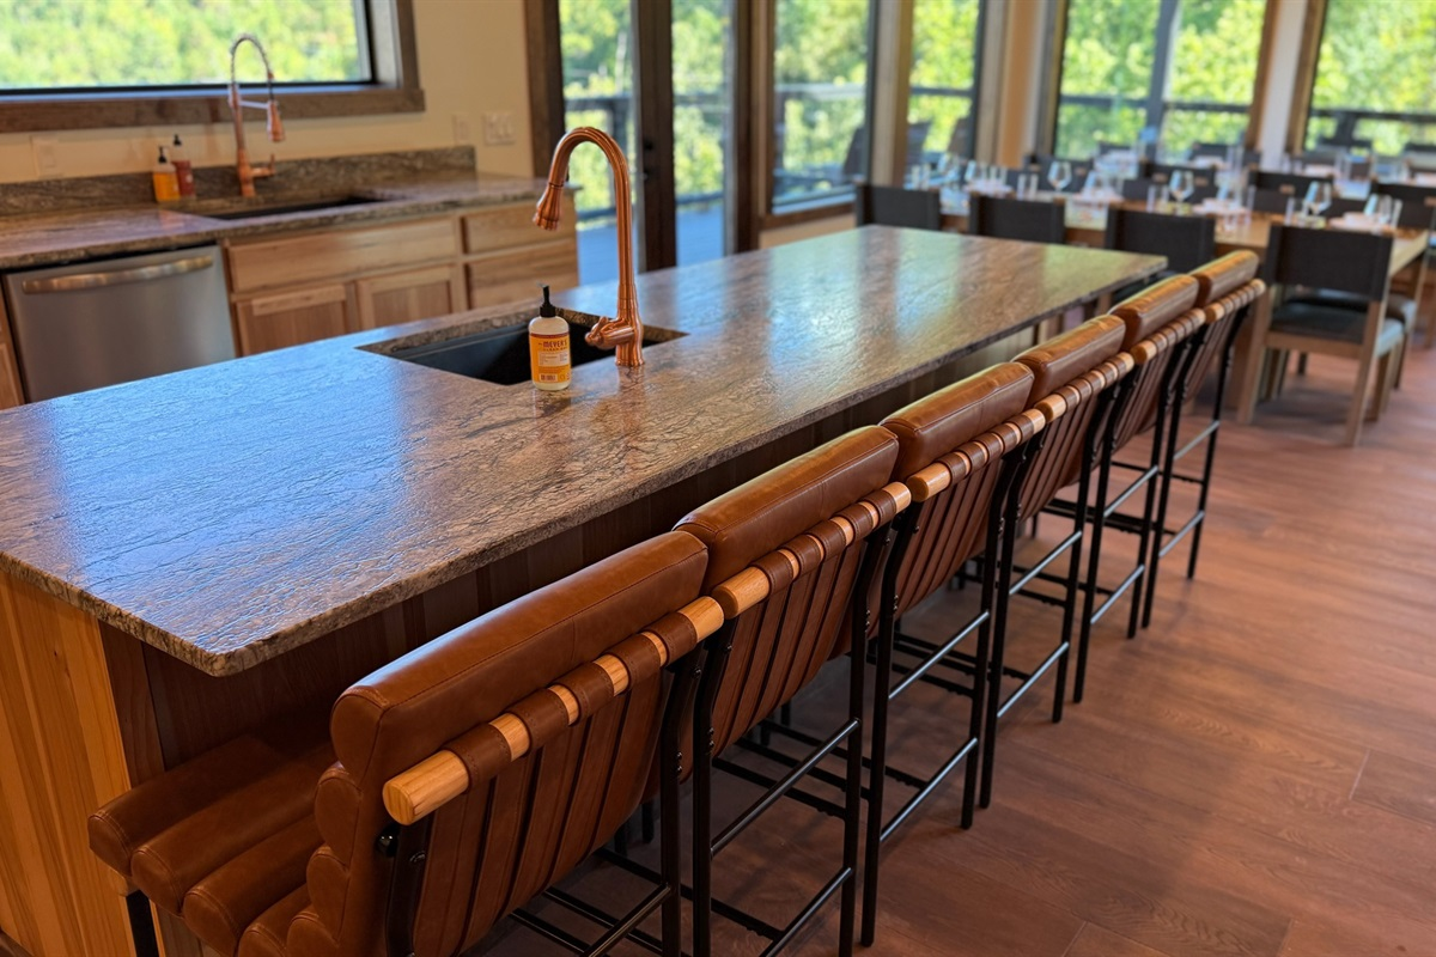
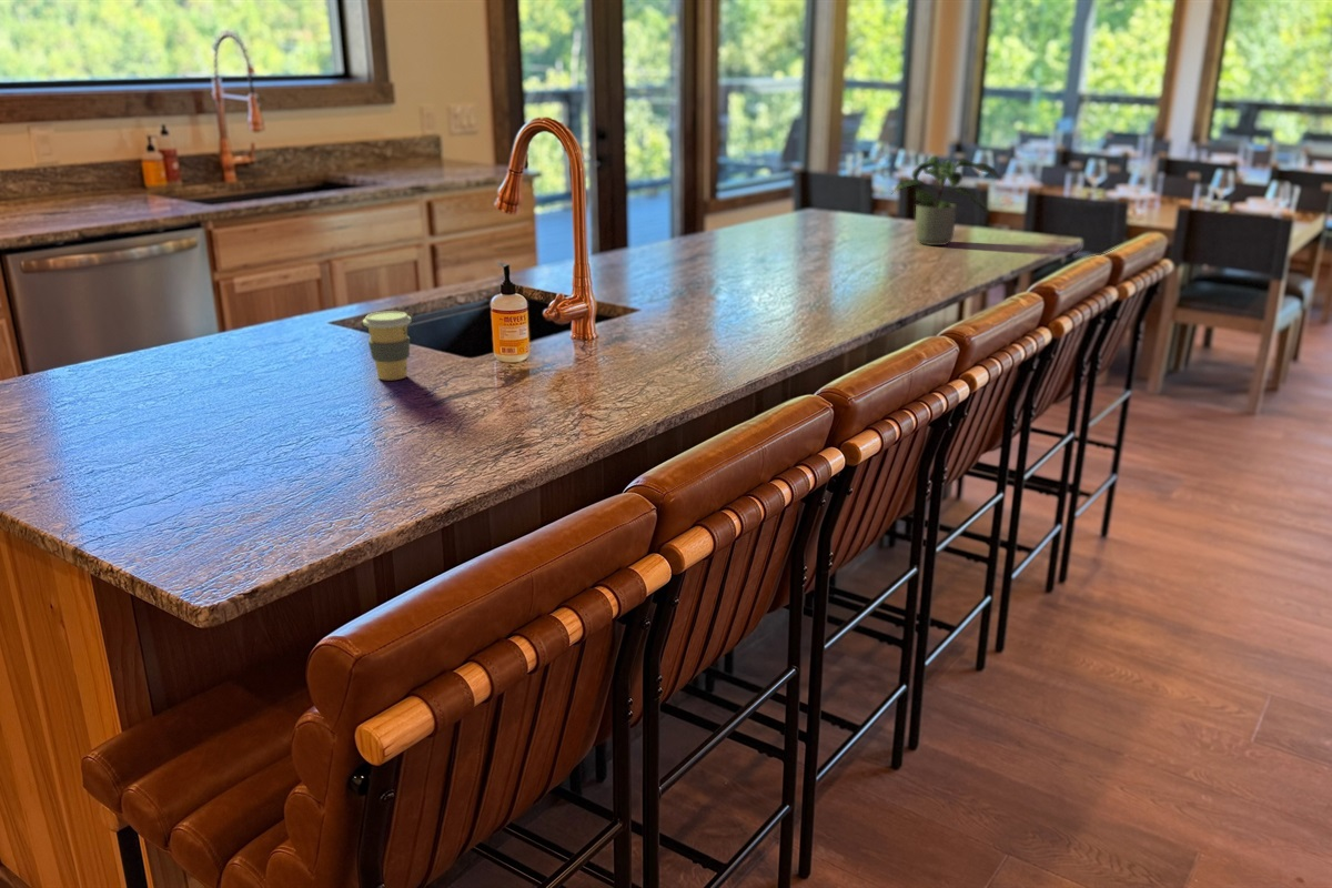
+ coffee cup (389, 345)
+ potted plant (941, 200)
